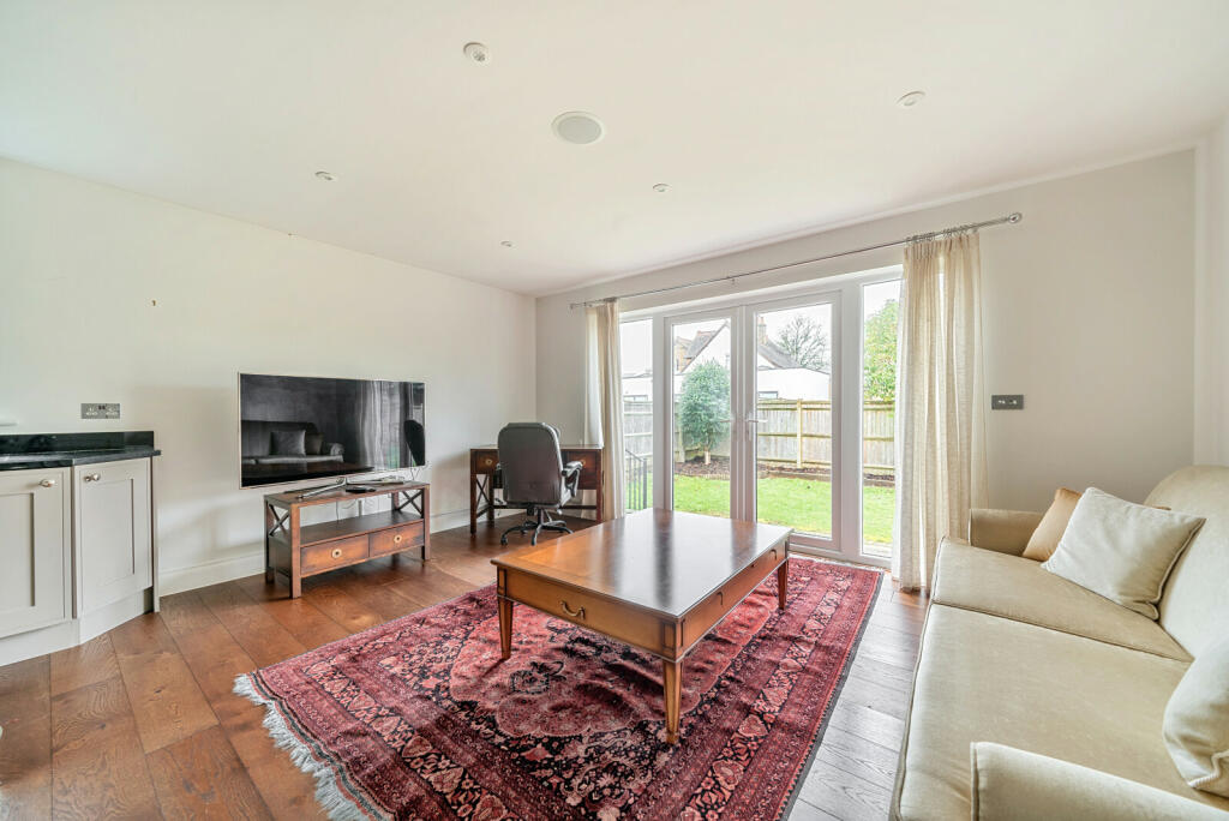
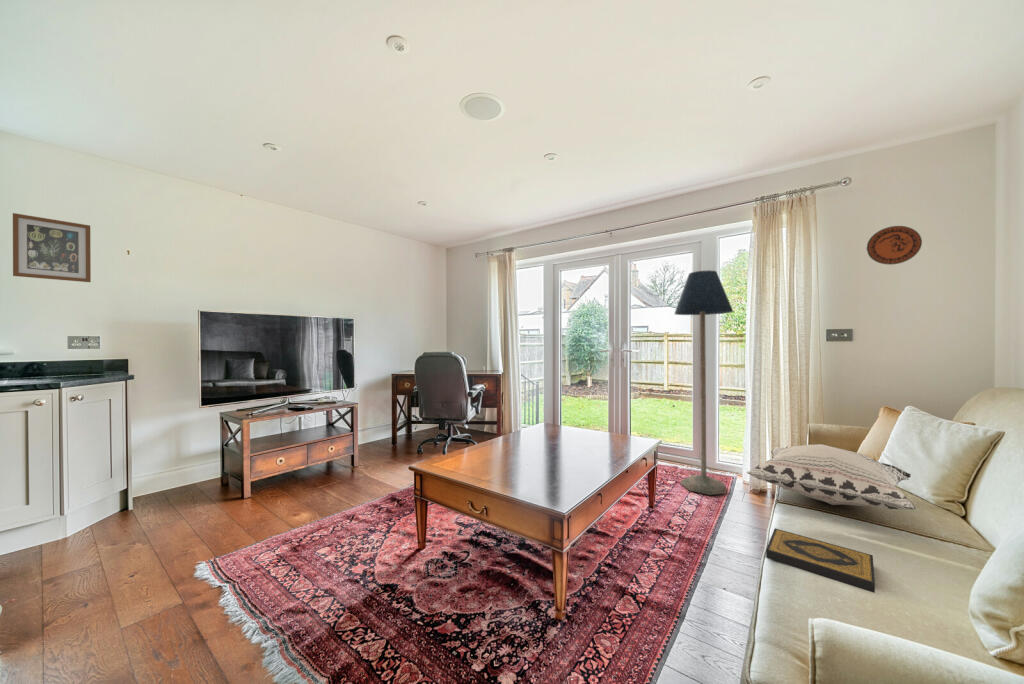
+ decorative pillow (828, 473)
+ decorative plate (893, 245)
+ wall art (53, 249)
+ floor lamp (703, 379)
+ hardback book (818, 556)
